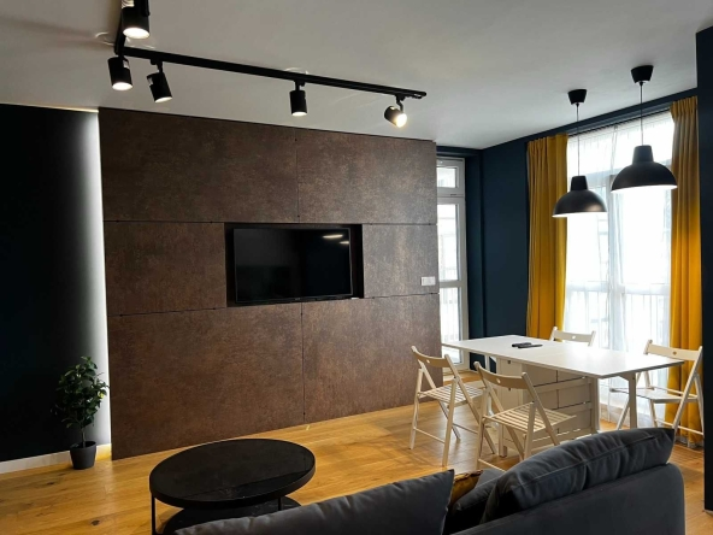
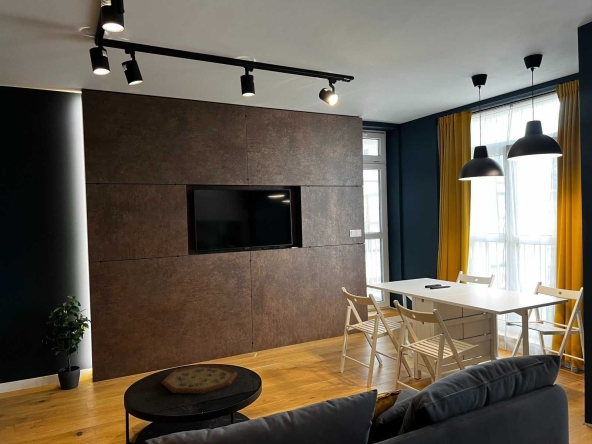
+ decorative tray (200, 377)
